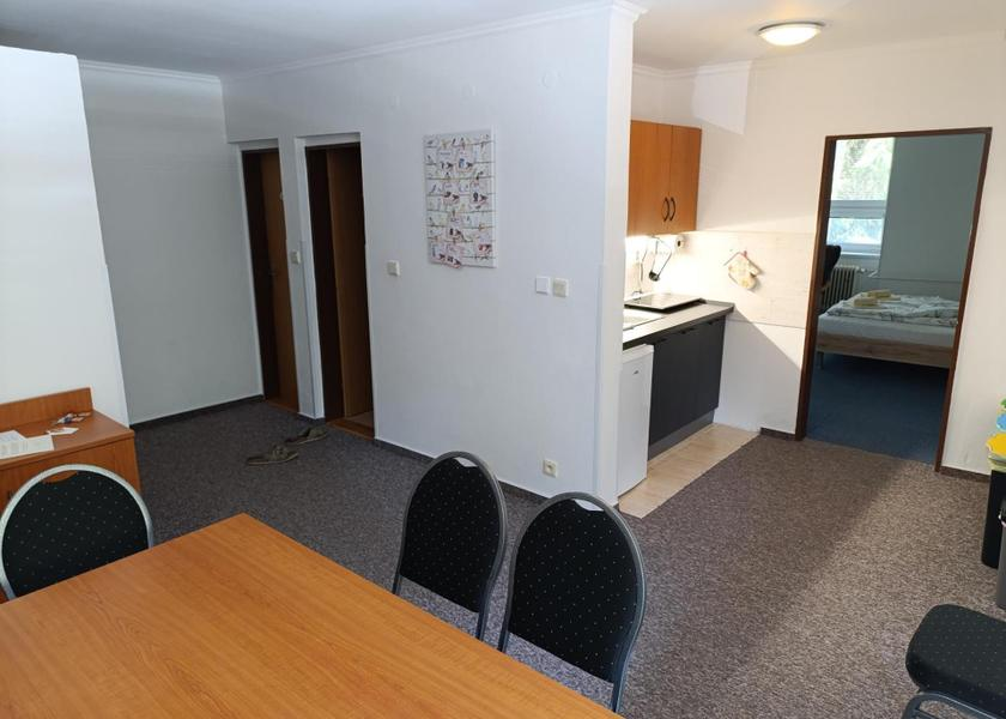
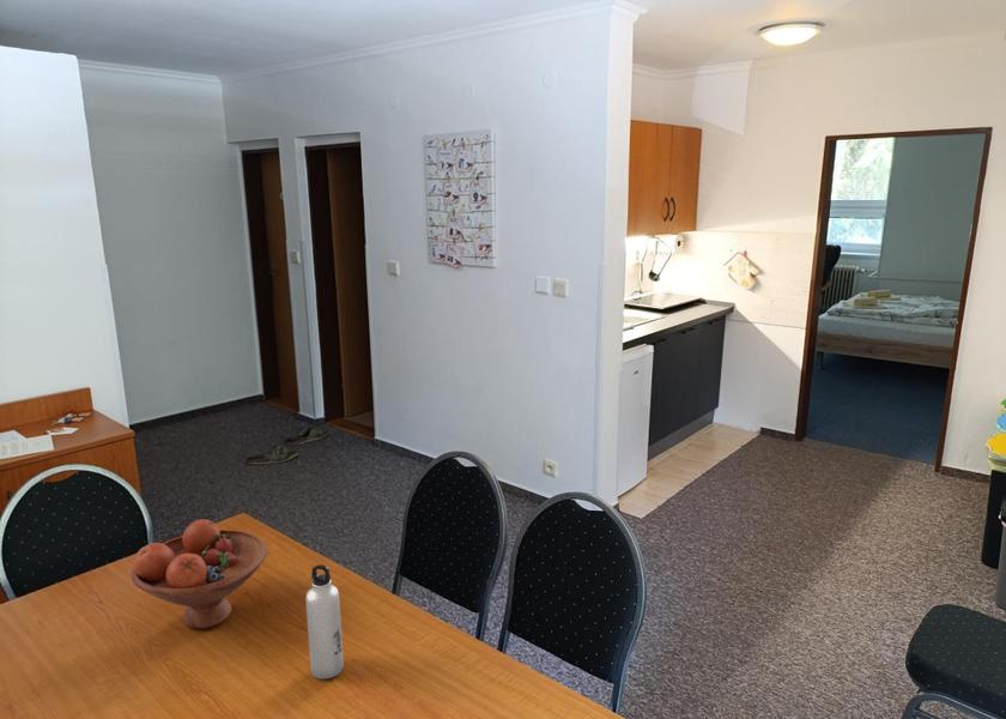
+ fruit bowl (202, 575)
+ water bottle (323, 618)
